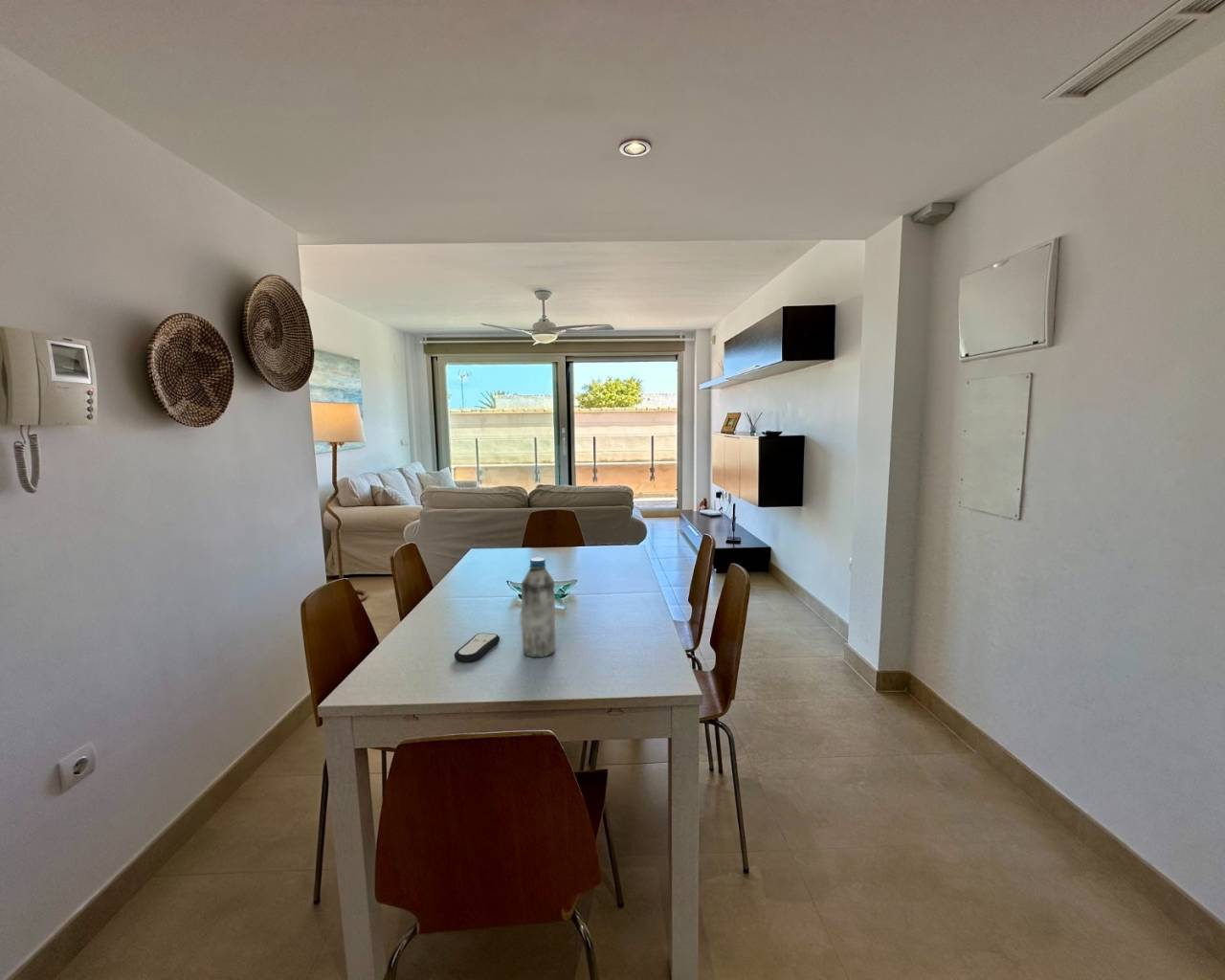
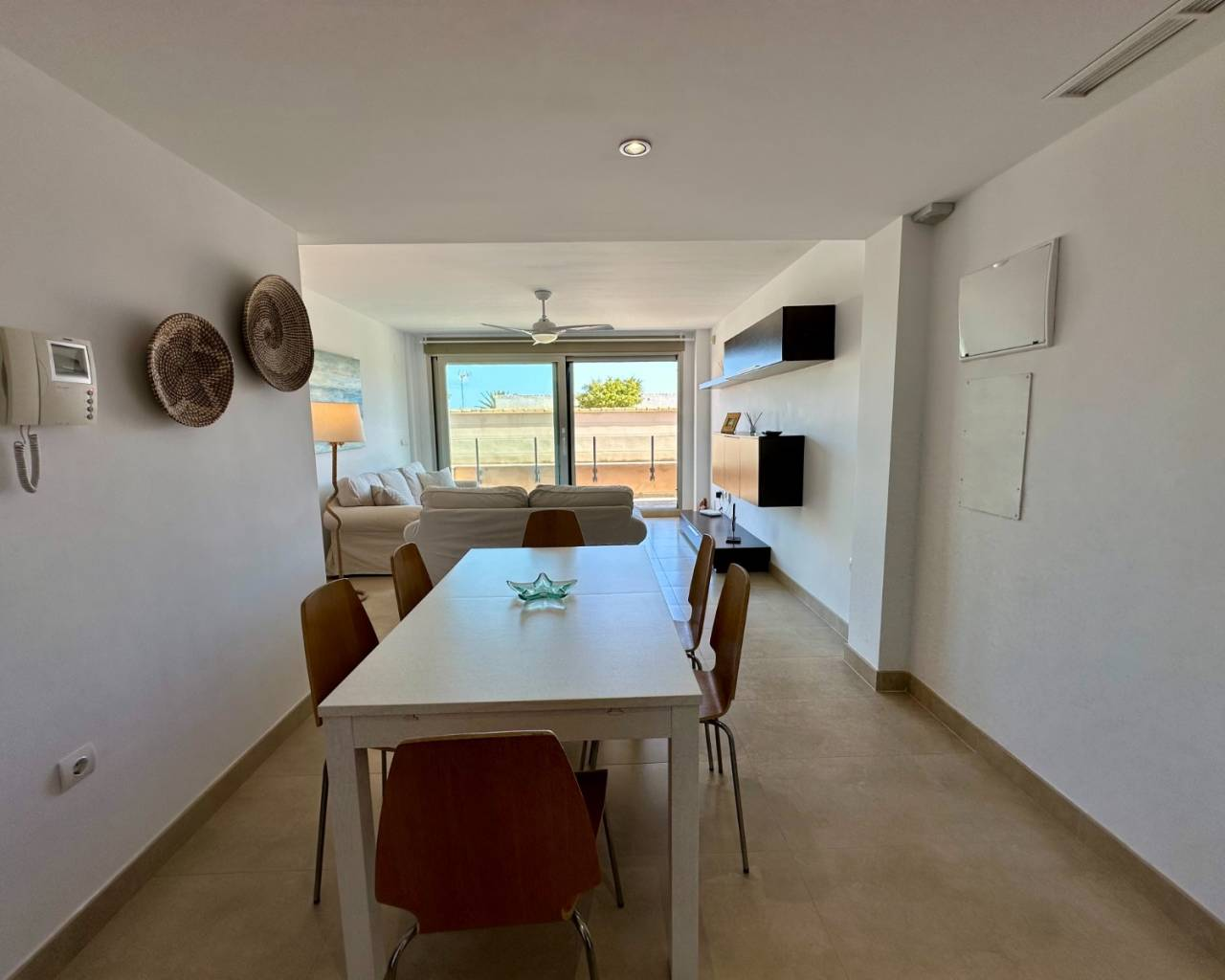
- remote control (477, 646)
- water bottle (538, 605)
